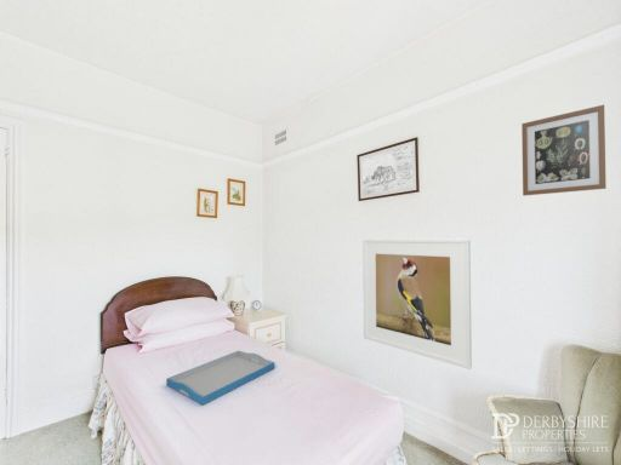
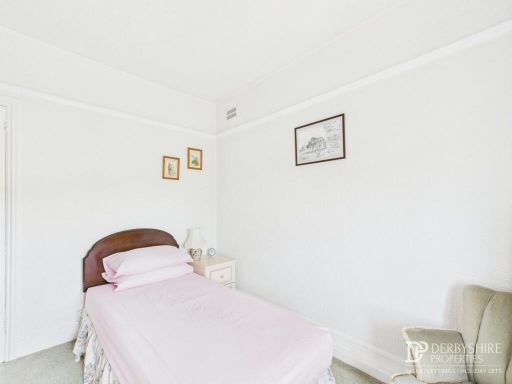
- wall art (560, 153)
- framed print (410, 294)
- tray (223, 372)
